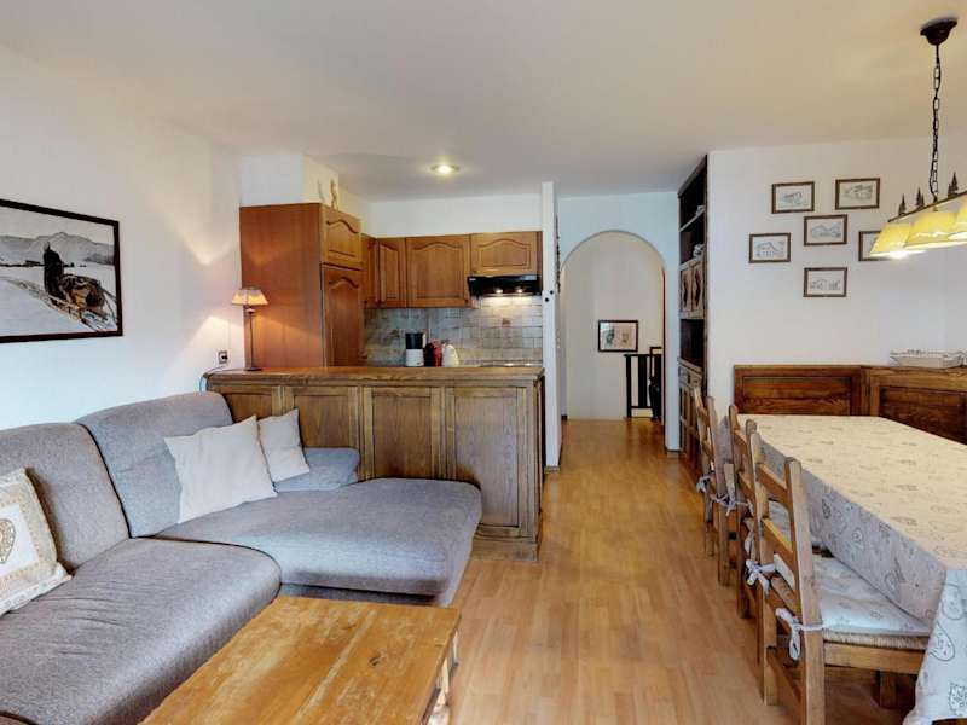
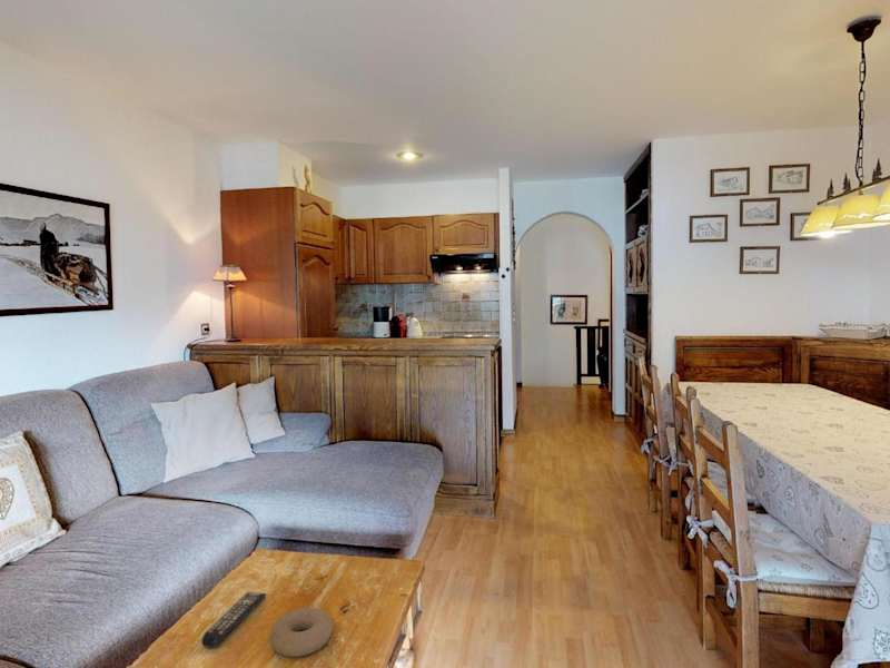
+ remote control (236, 616)
+ bowl (301, 631)
